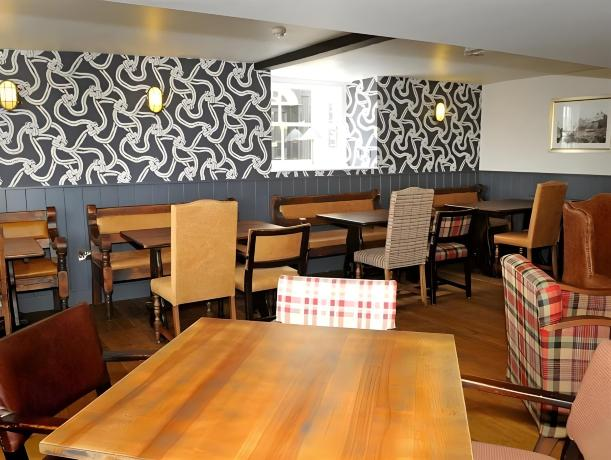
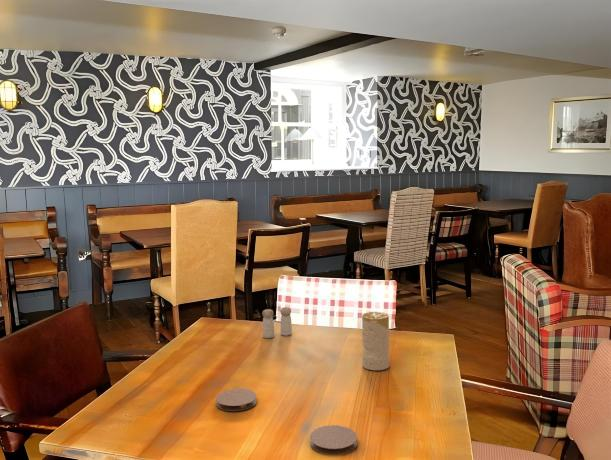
+ candle (375, 340)
+ coaster (236, 399)
+ salt and pepper shaker (273, 322)
+ coaster (333, 439)
